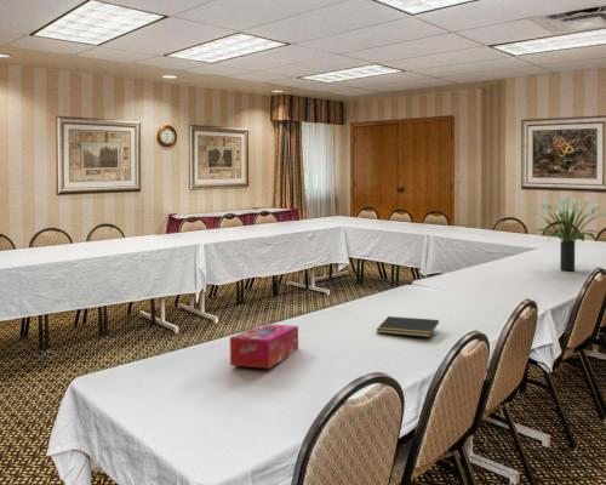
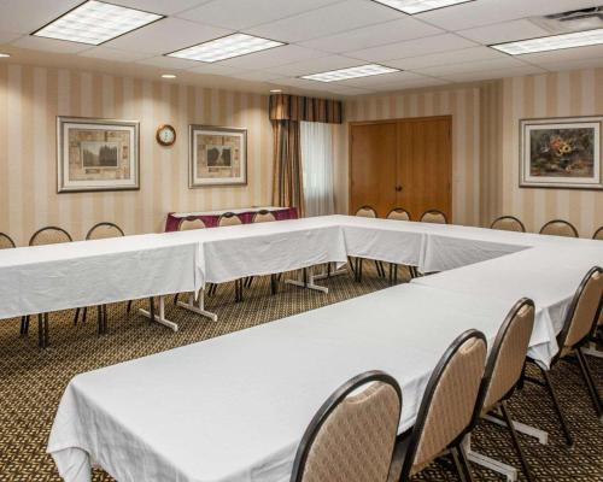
- potted plant (565, 232)
- tissue box (265, 344)
- notepad (407, 326)
